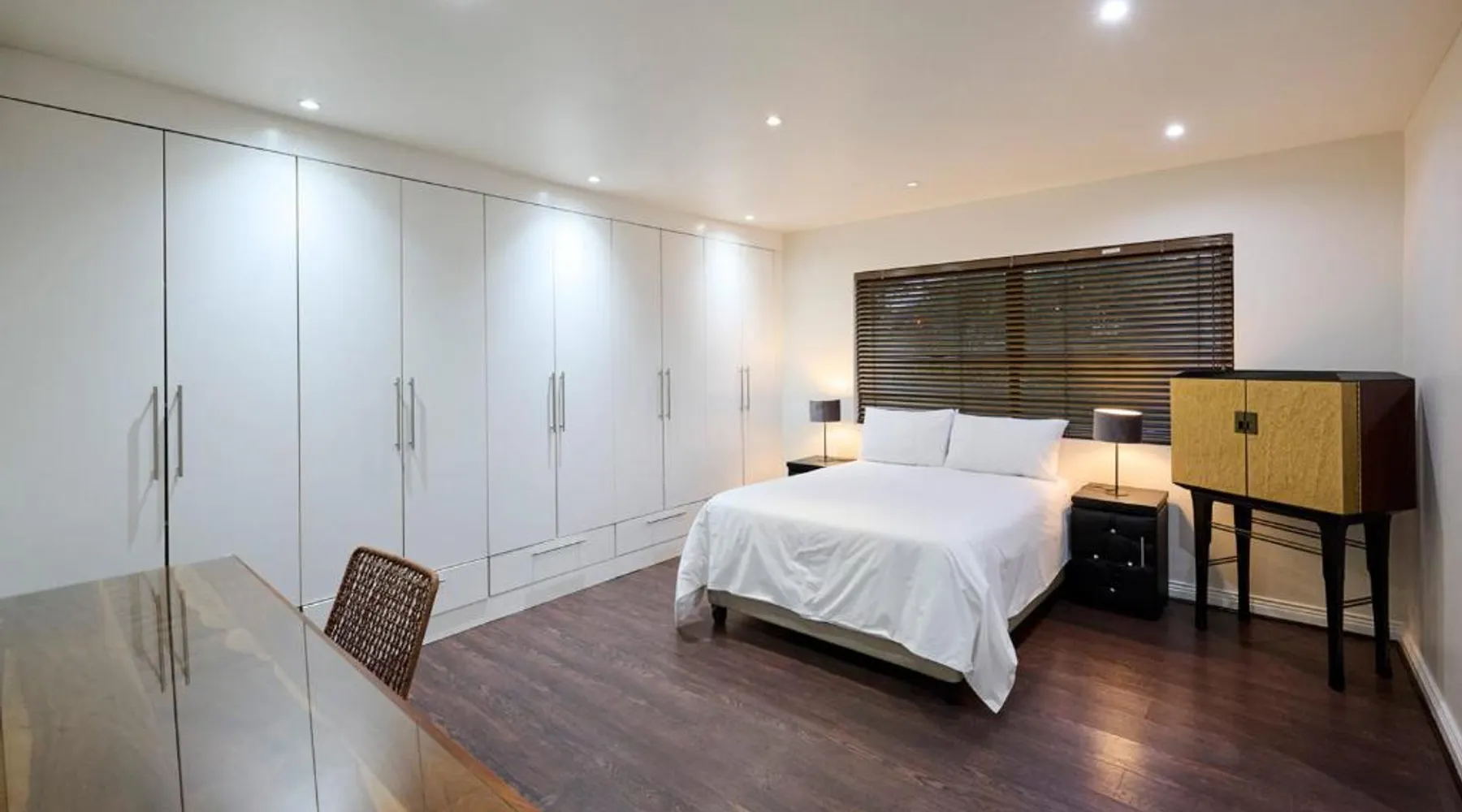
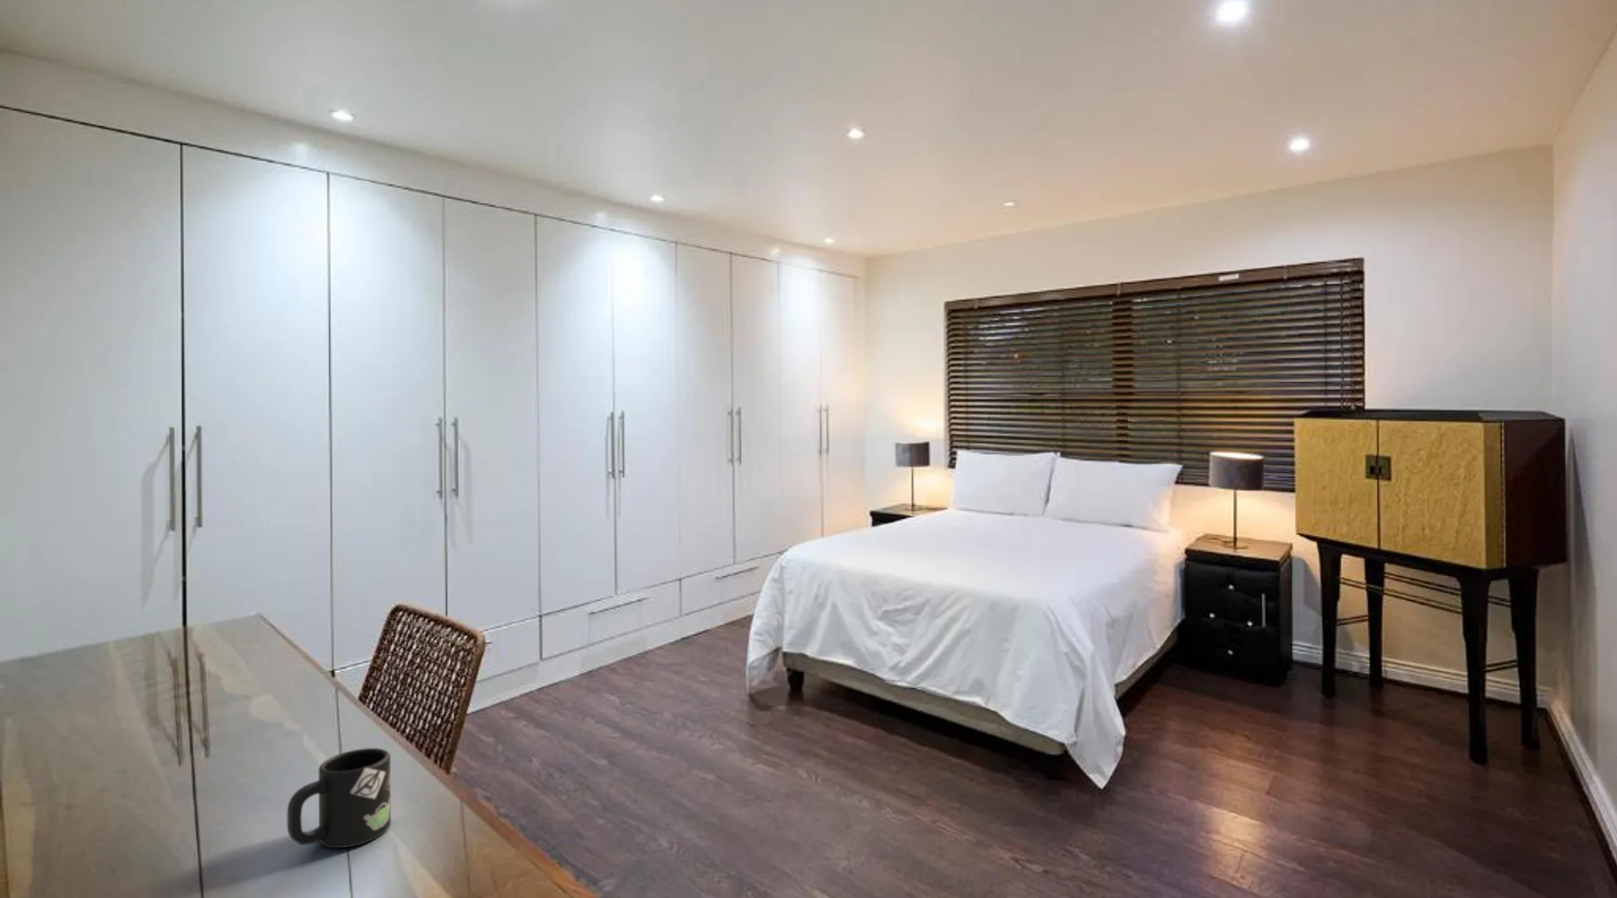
+ mug (341, 801)
